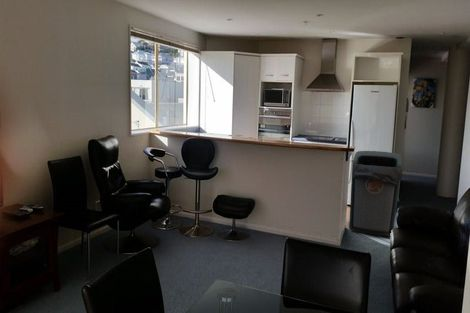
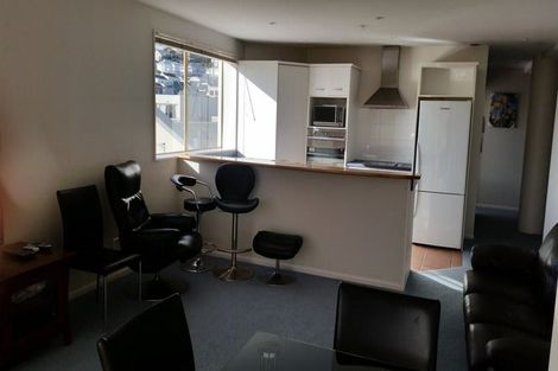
- trash can (374, 191)
